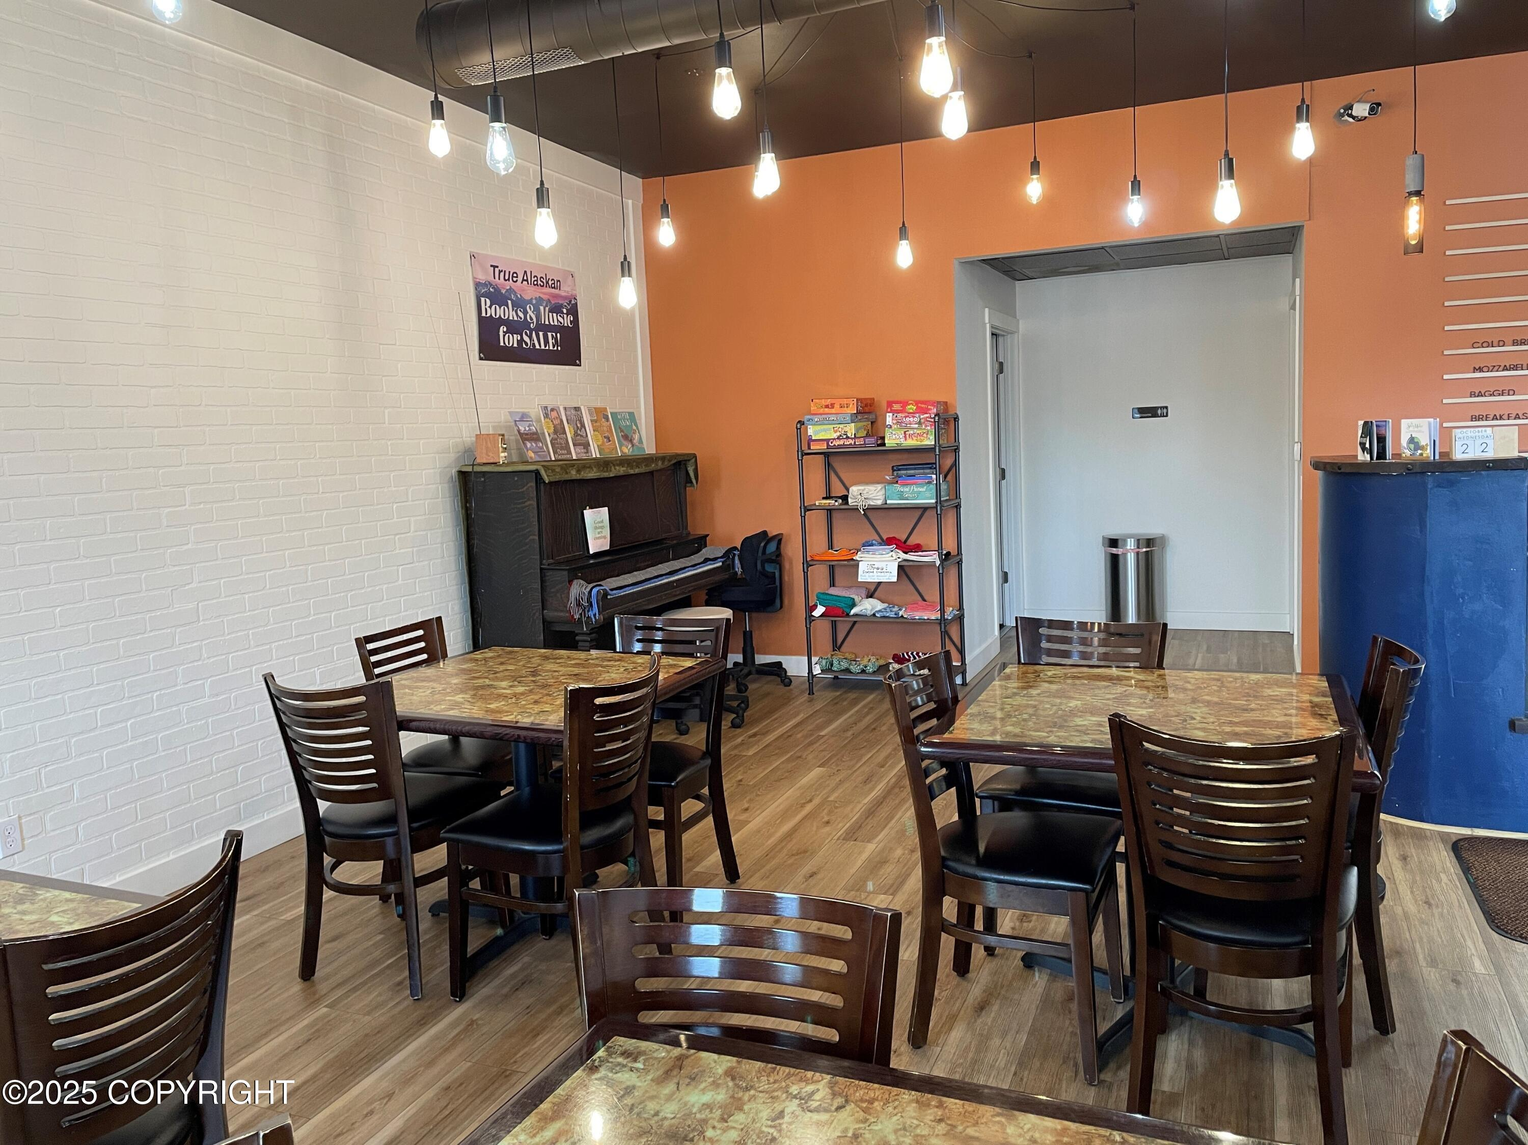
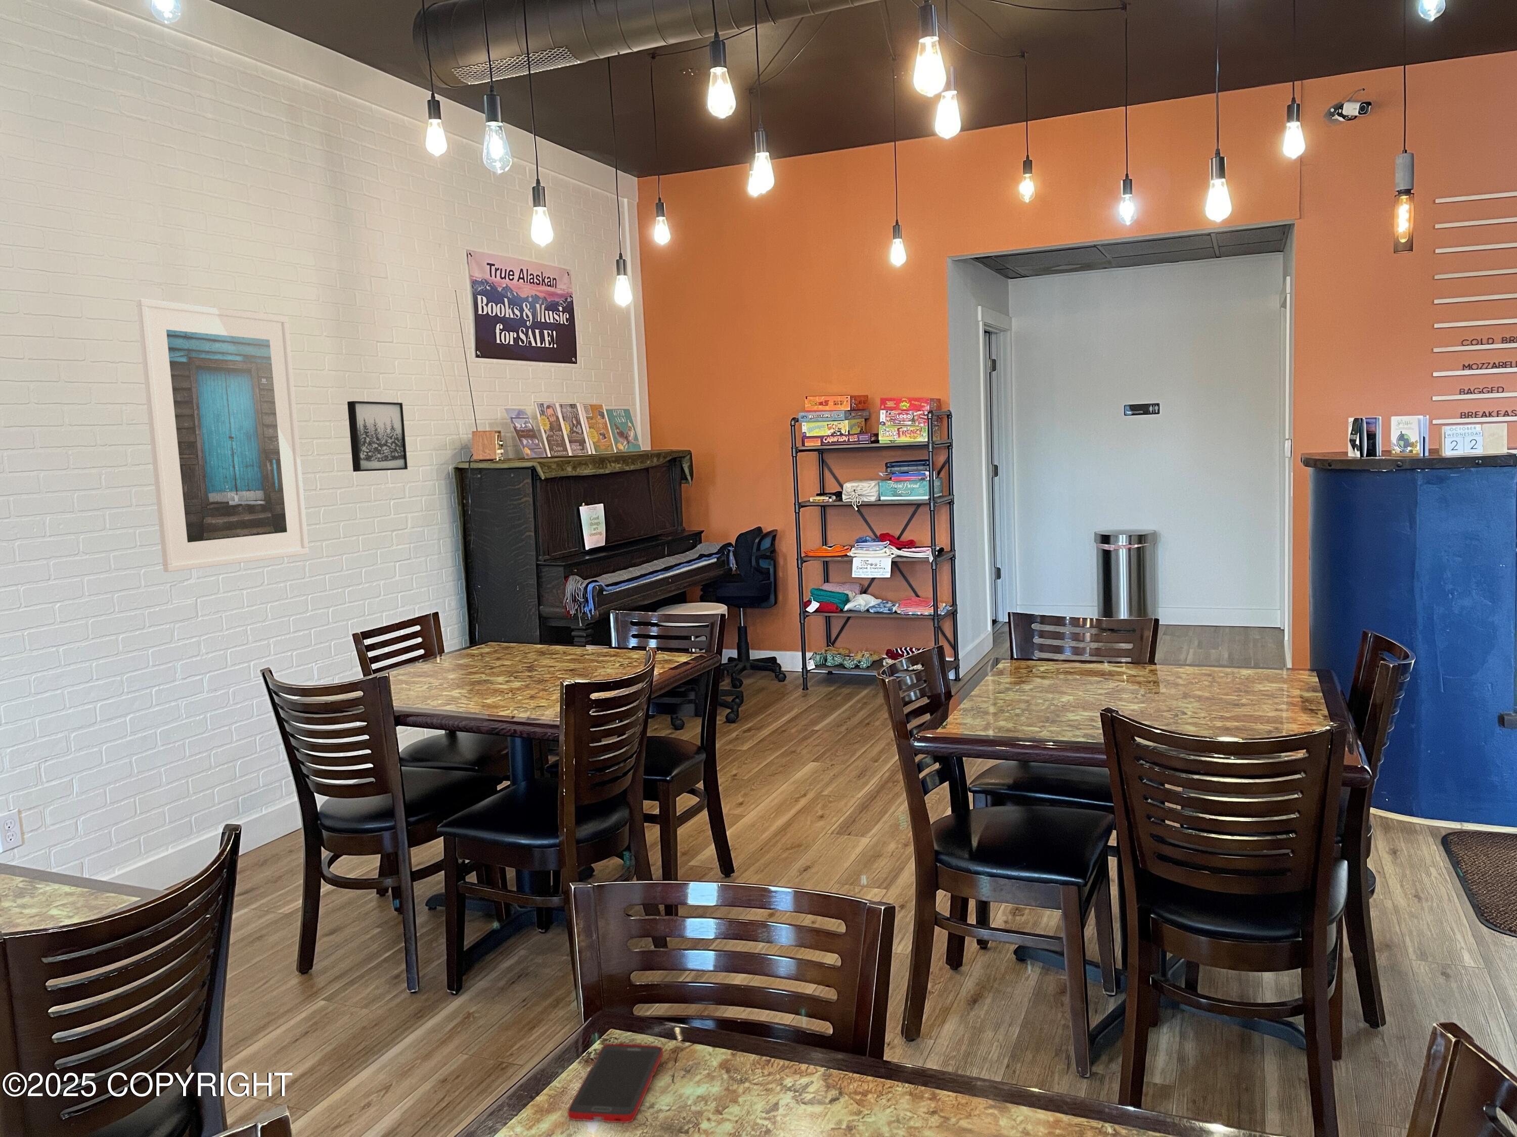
+ wall art (379, 436)
+ cell phone (618, 1081)
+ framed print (229, 437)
